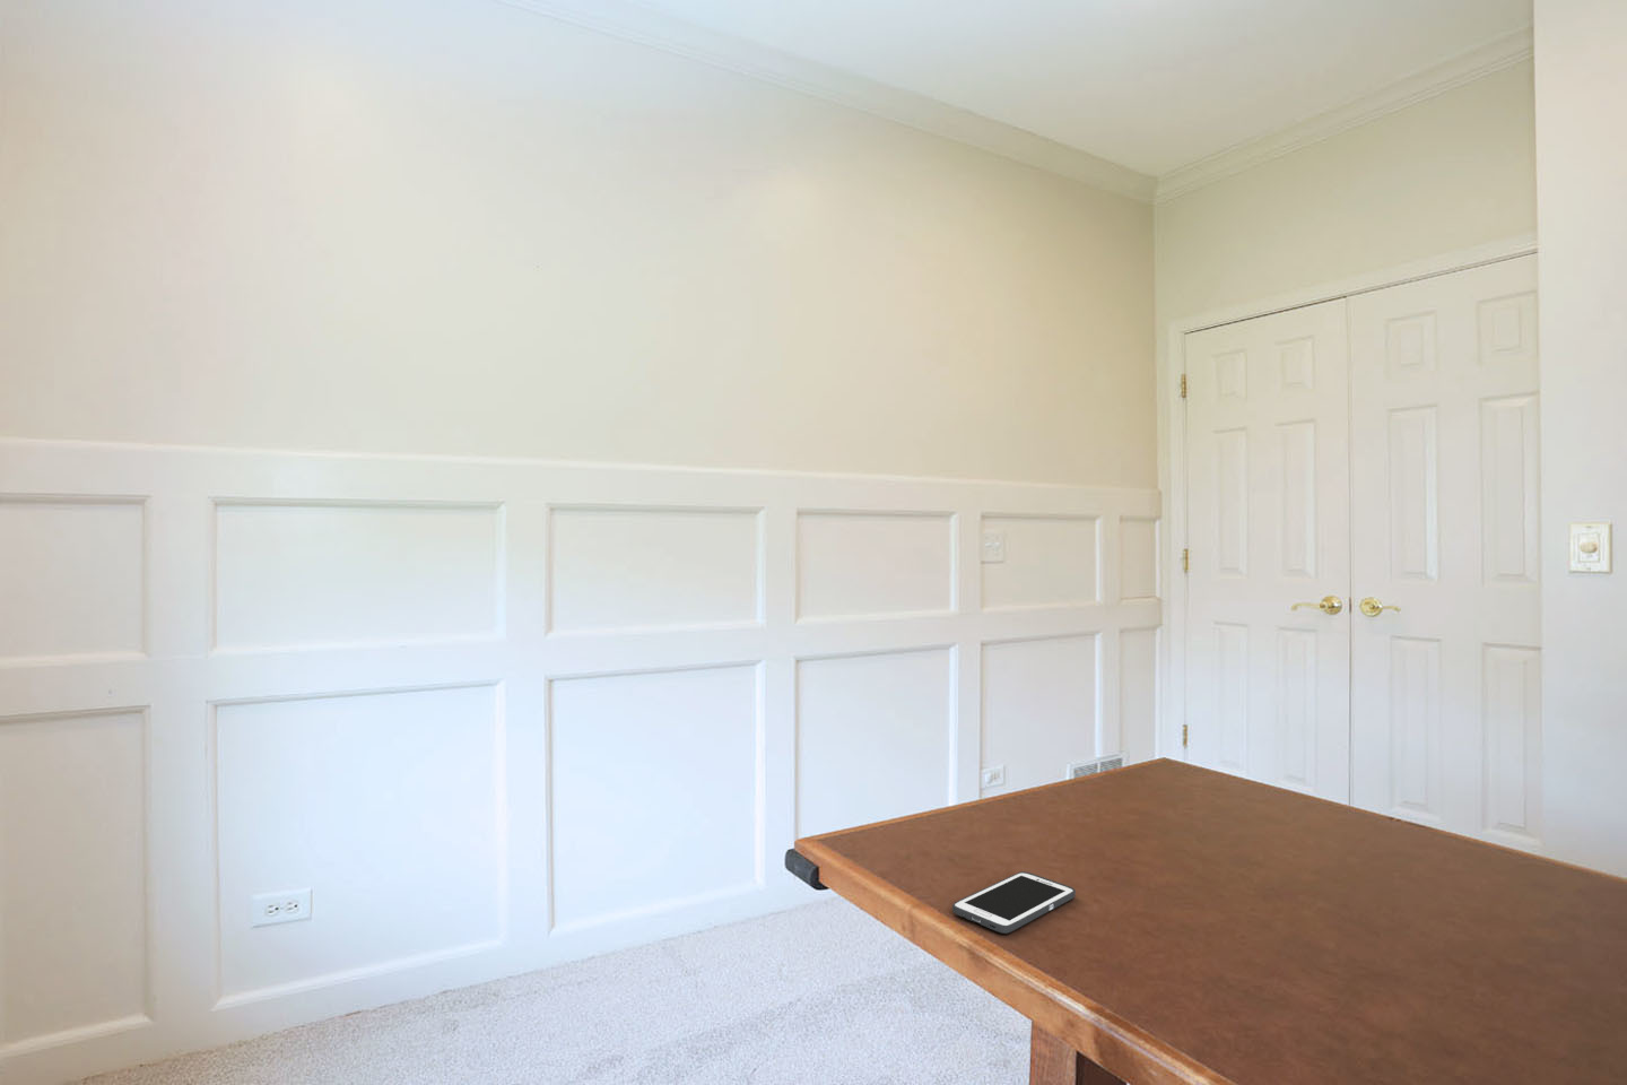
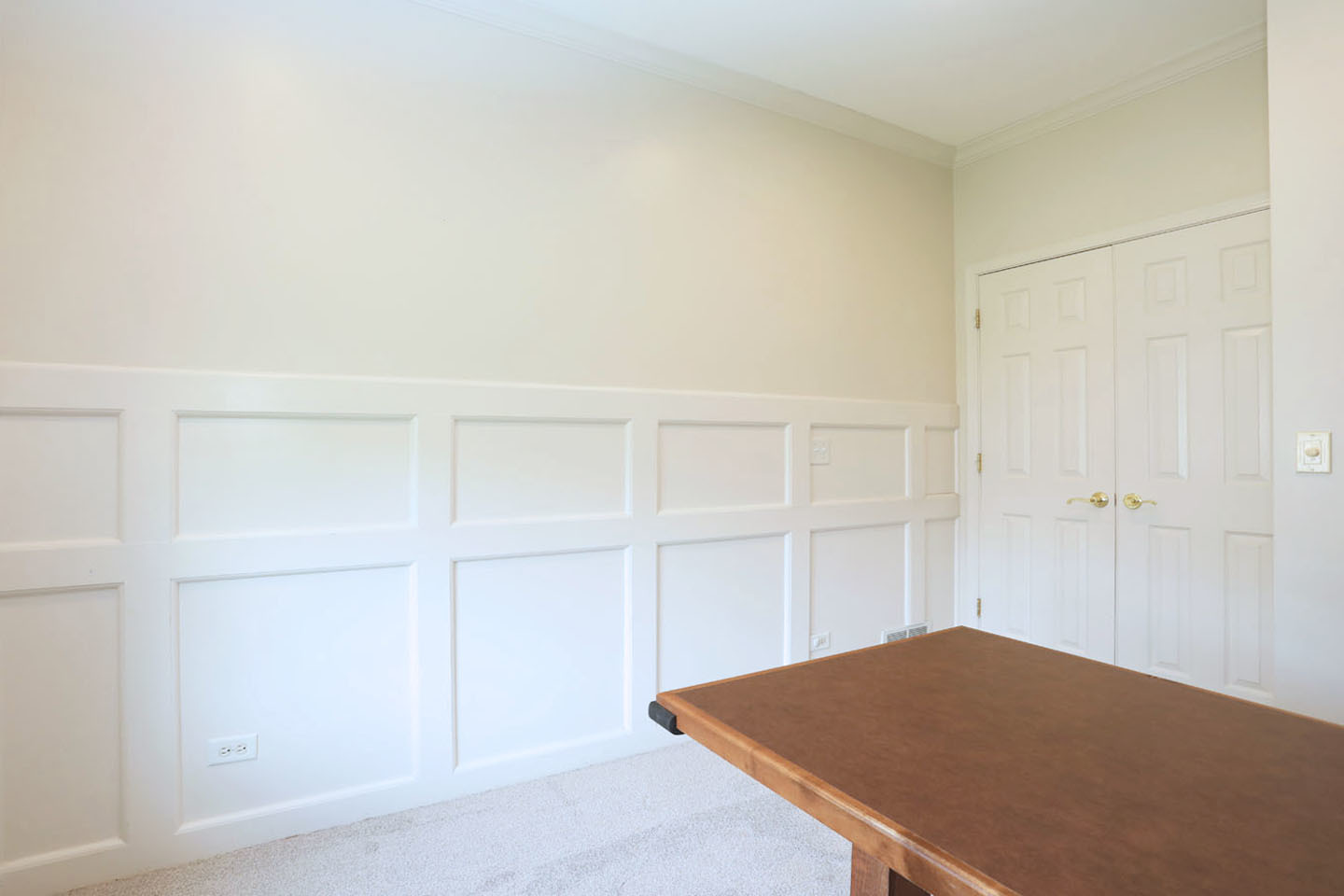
- cell phone (1014, 901)
